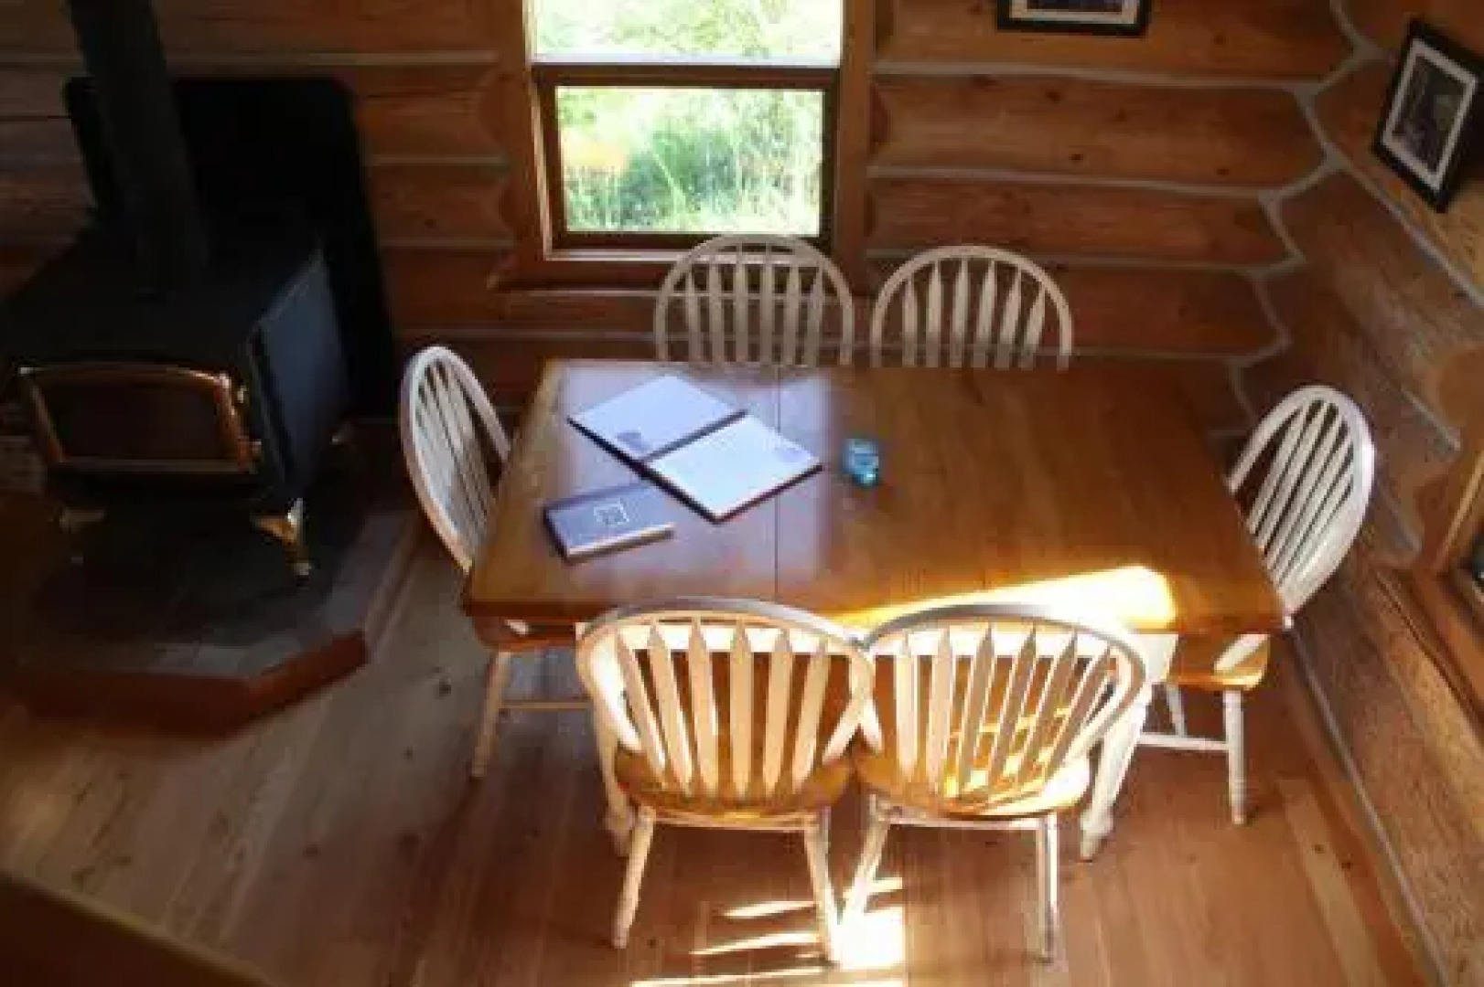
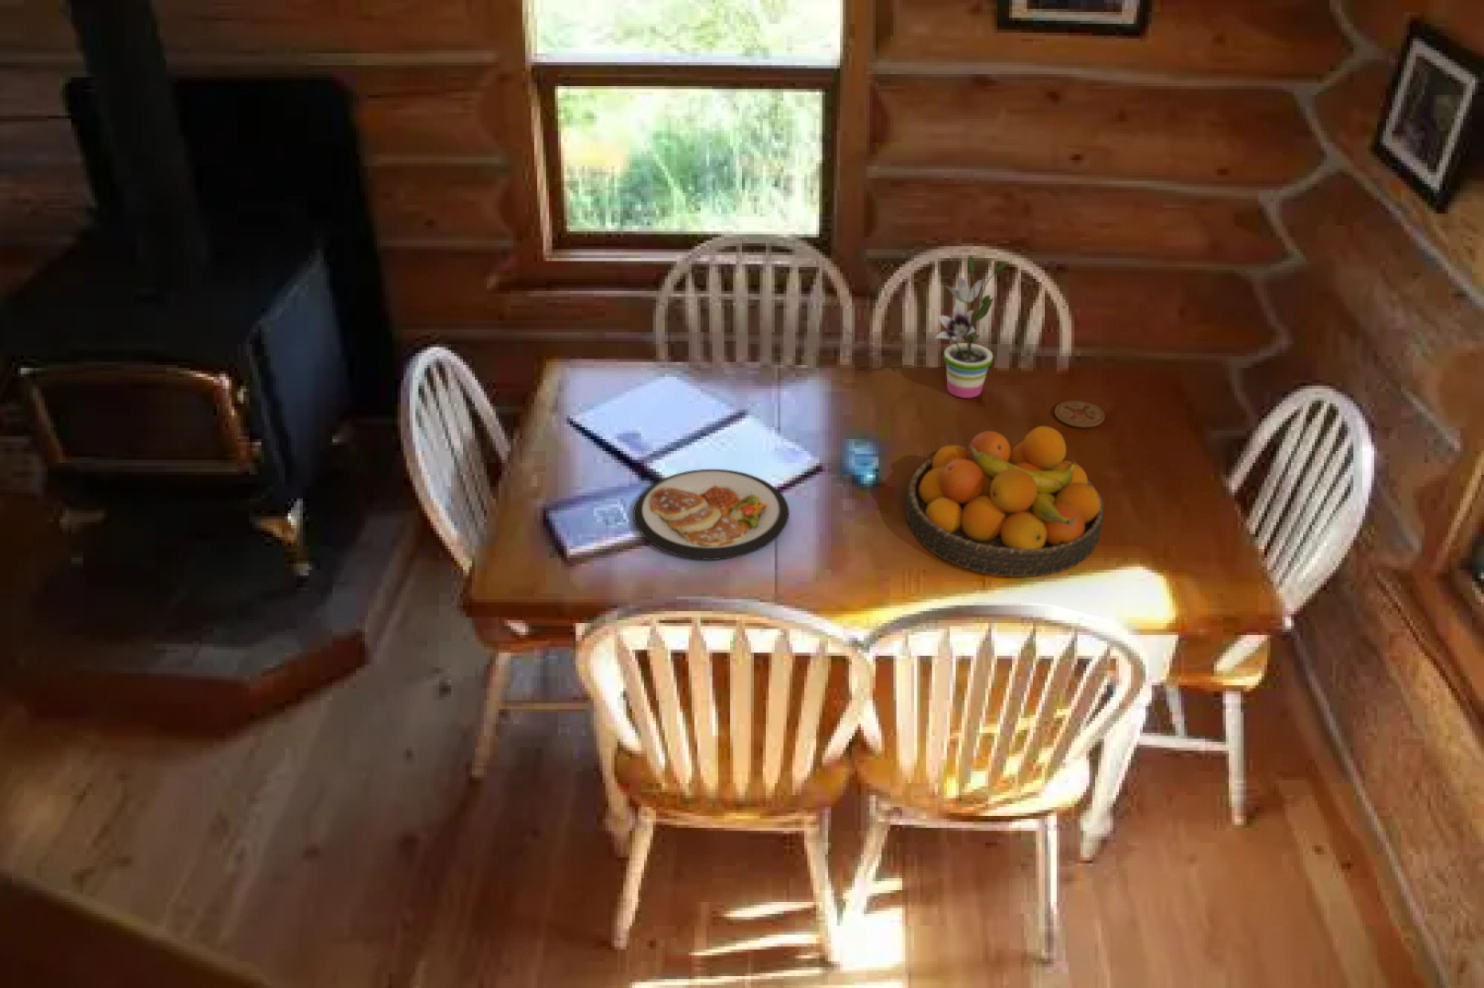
+ dish (711, 507)
+ potted plant (960, 324)
+ coaster (1078, 414)
+ fruit bowl (1007, 484)
